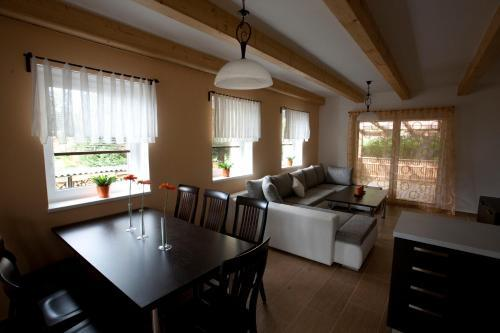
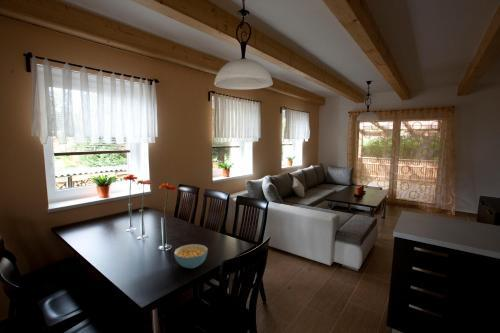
+ cereal bowl (191, 258)
